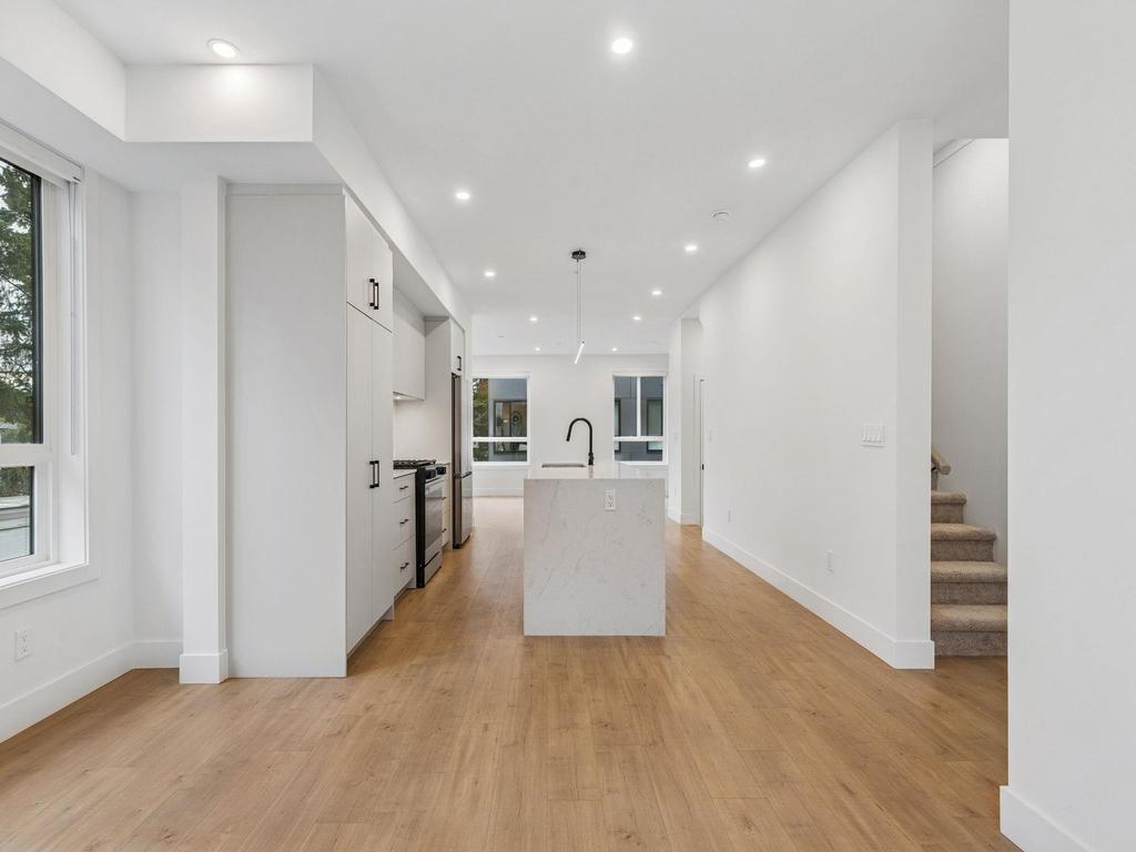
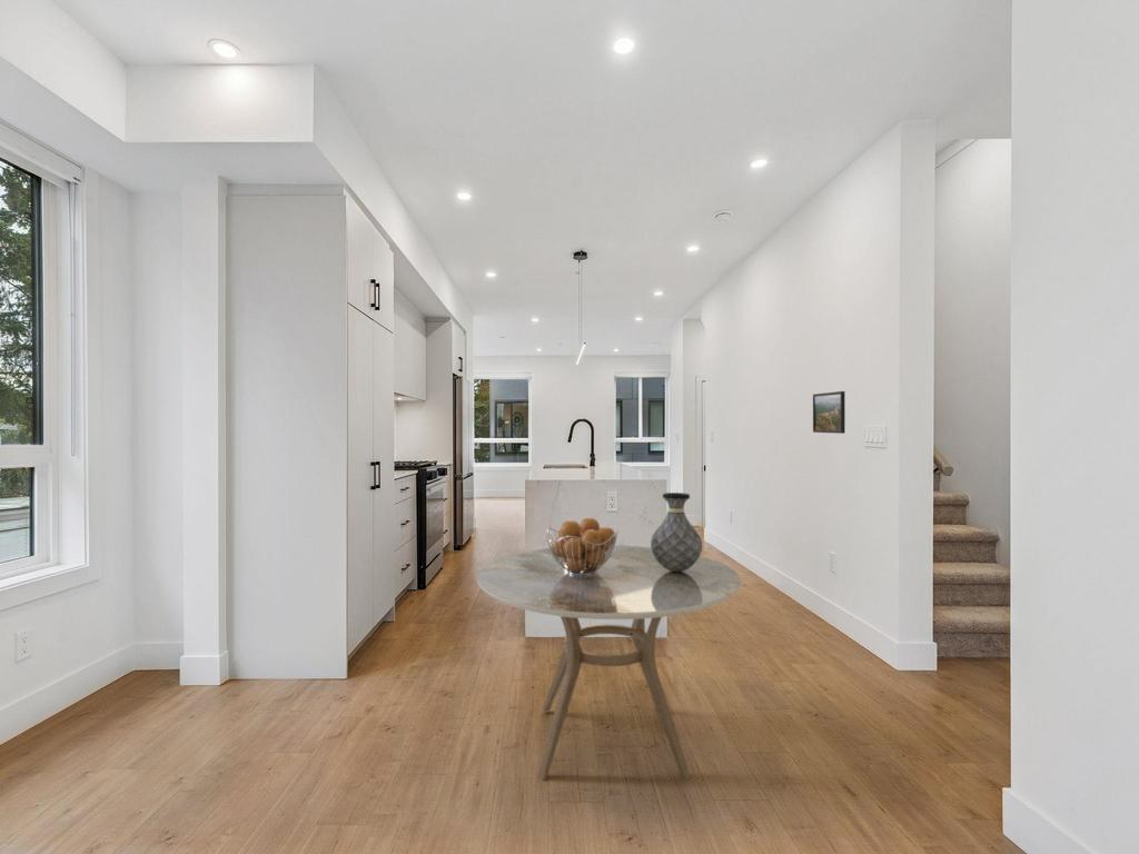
+ dining table (607, 656)
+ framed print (828, 413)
+ fruit basket (581, 545)
+ vase (676, 532)
